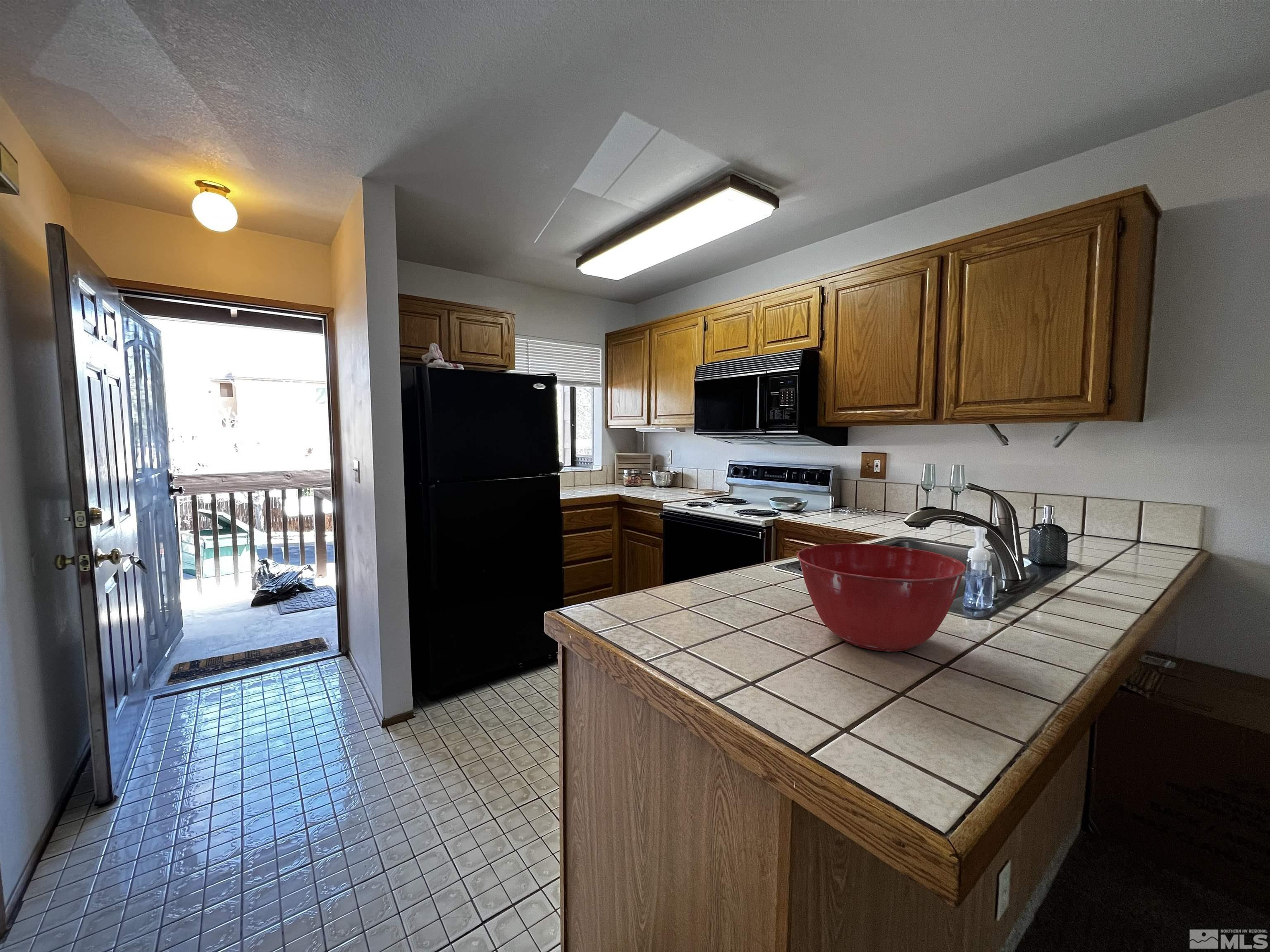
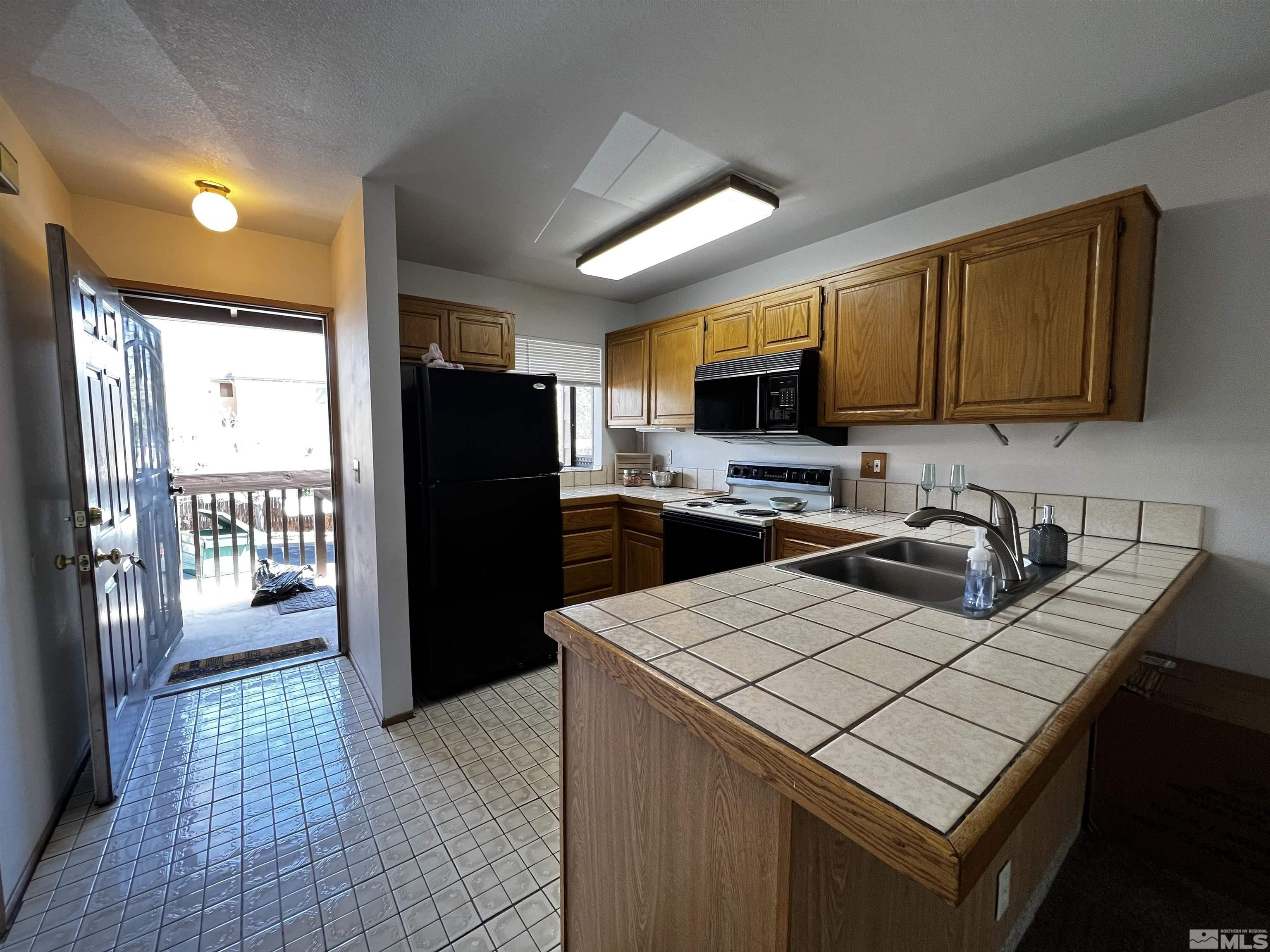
- mixing bowl (874, 597)
